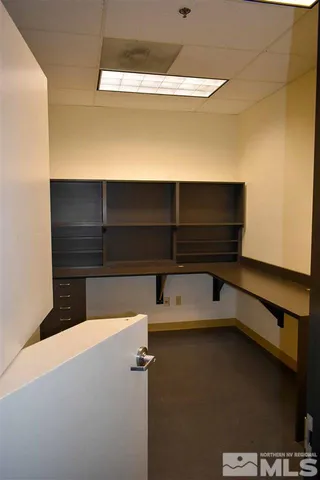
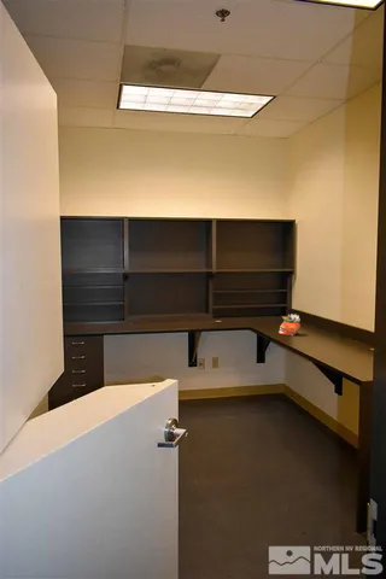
+ succulent planter (288, 323)
